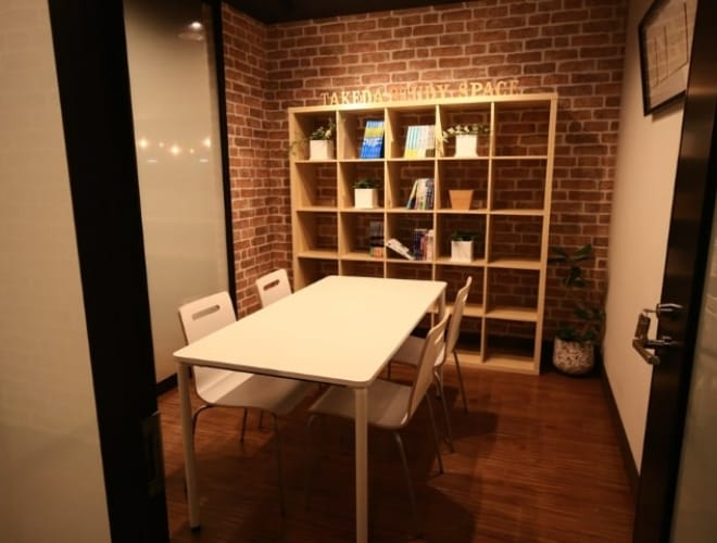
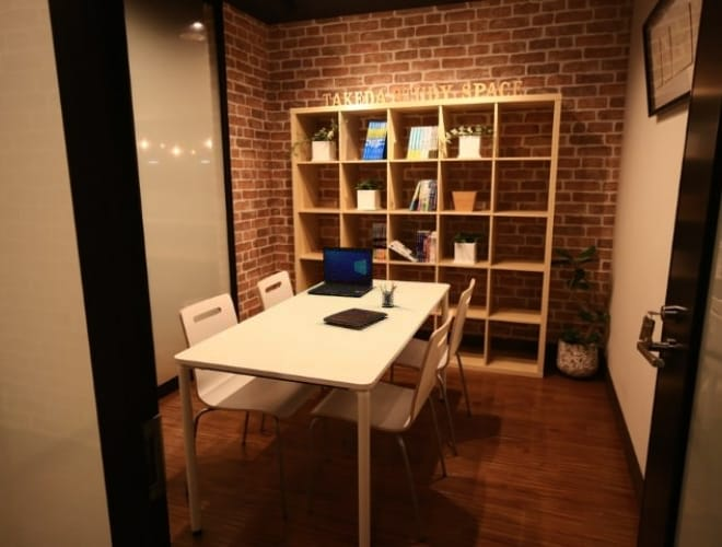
+ laptop (340, 270)
+ pen holder (387, 293)
+ book (356, 316)
